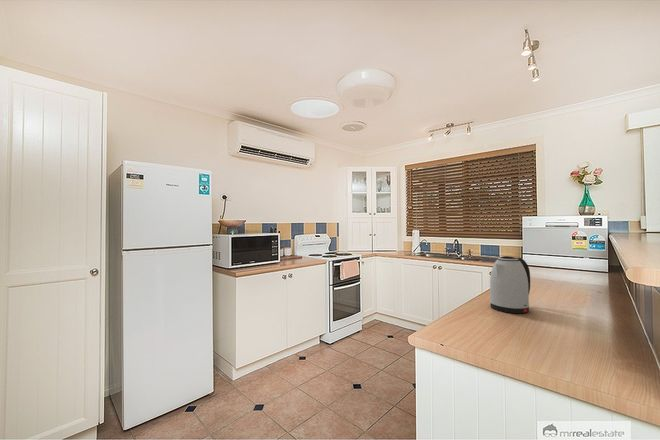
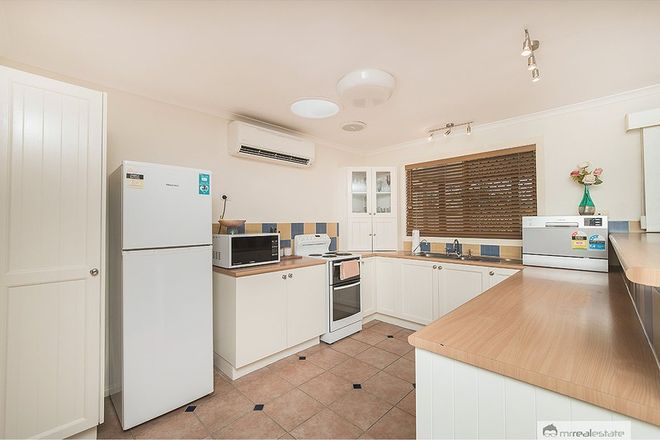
- kettle (512, 281)
